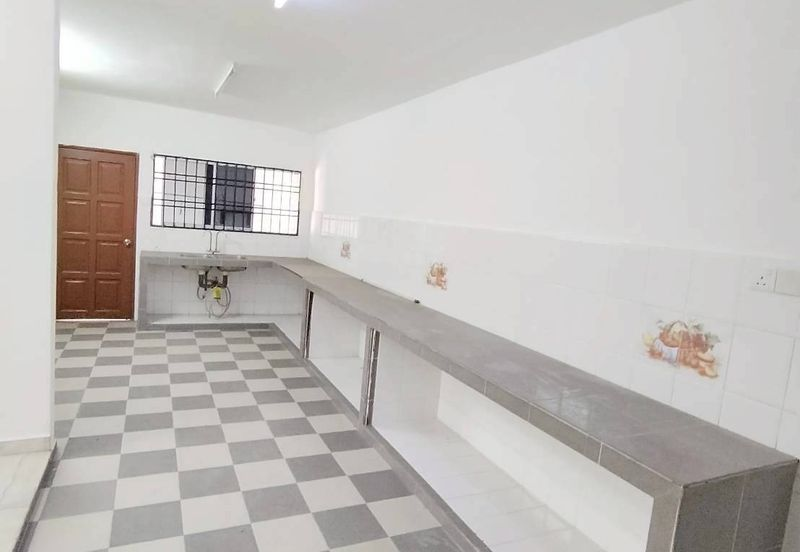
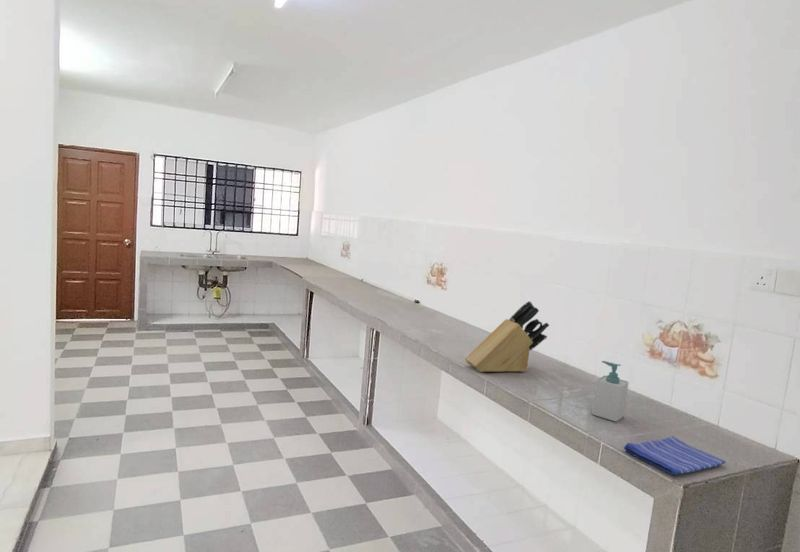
+ soap bottle (611, 389)
+ dish towel (673, 453)
+ knife block (508, 335)
